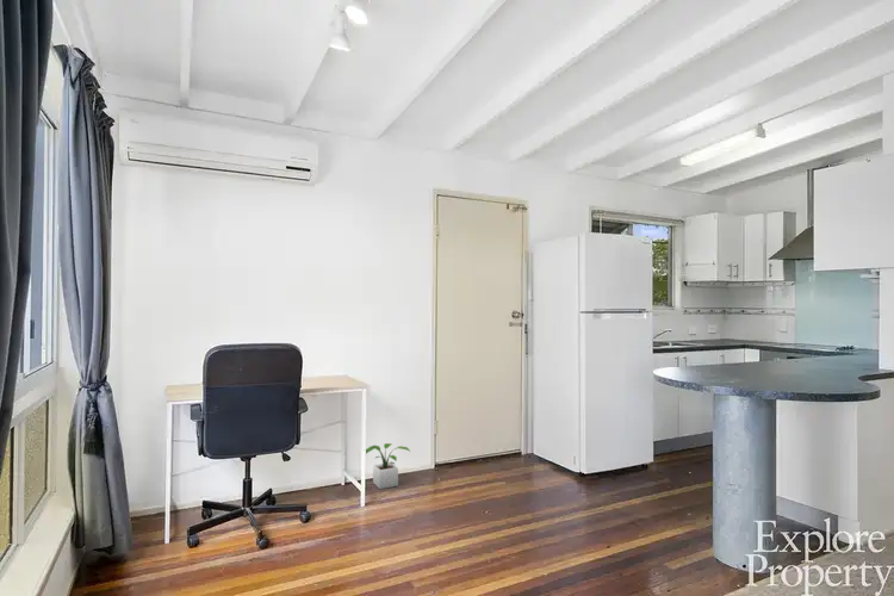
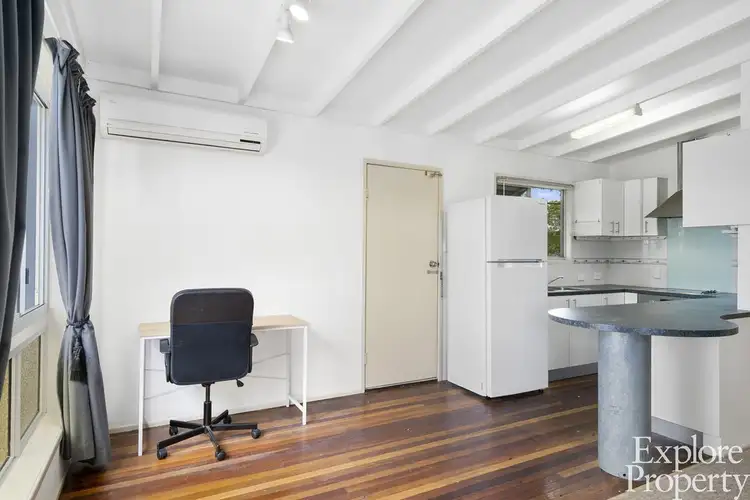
- potted plant (383, 464)
